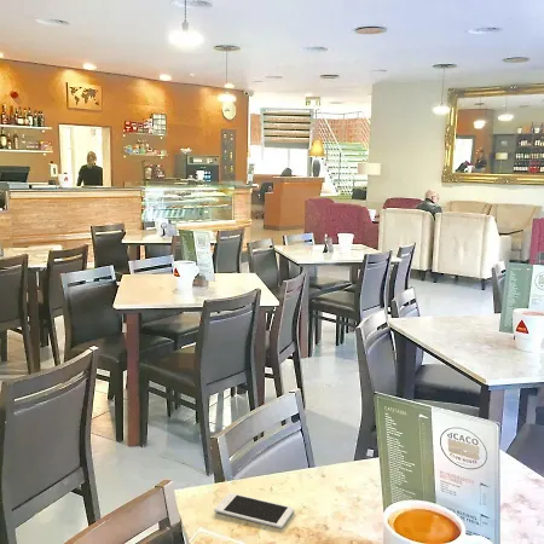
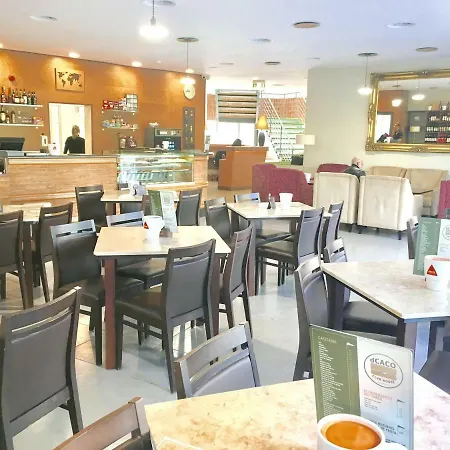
- cell phone (254, 509)
